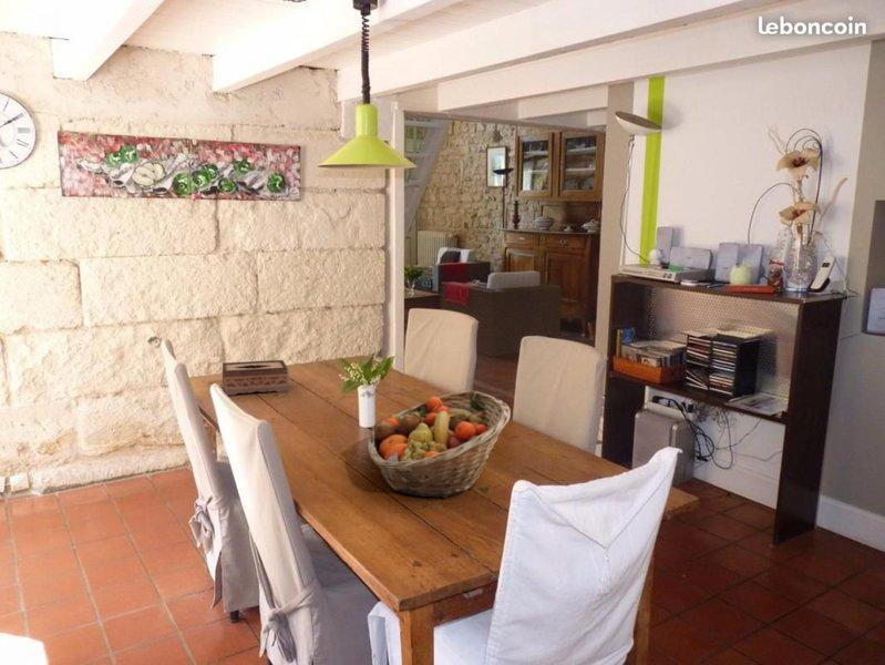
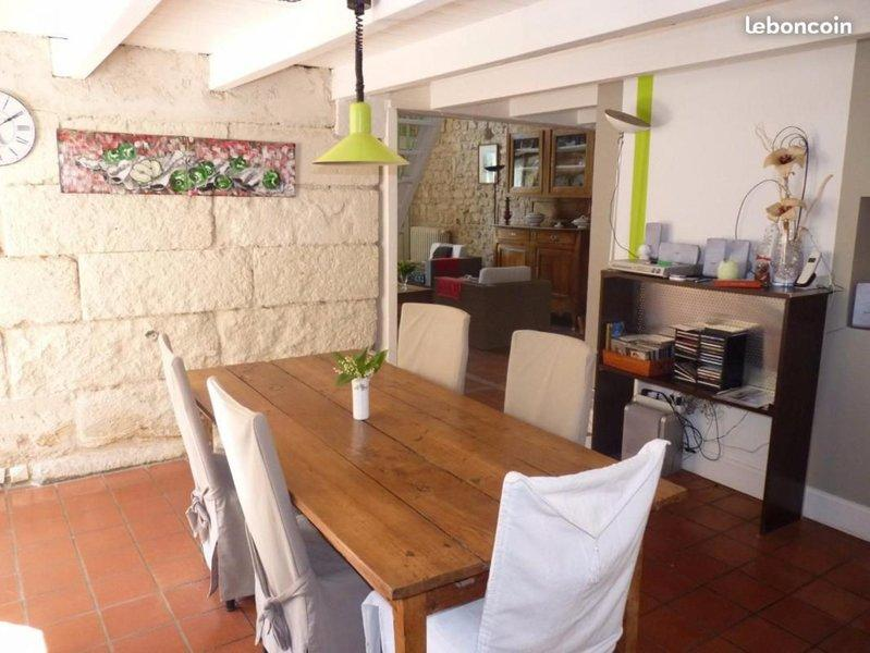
- tissue box (255, 377)
- fruit basket (438, 439)
